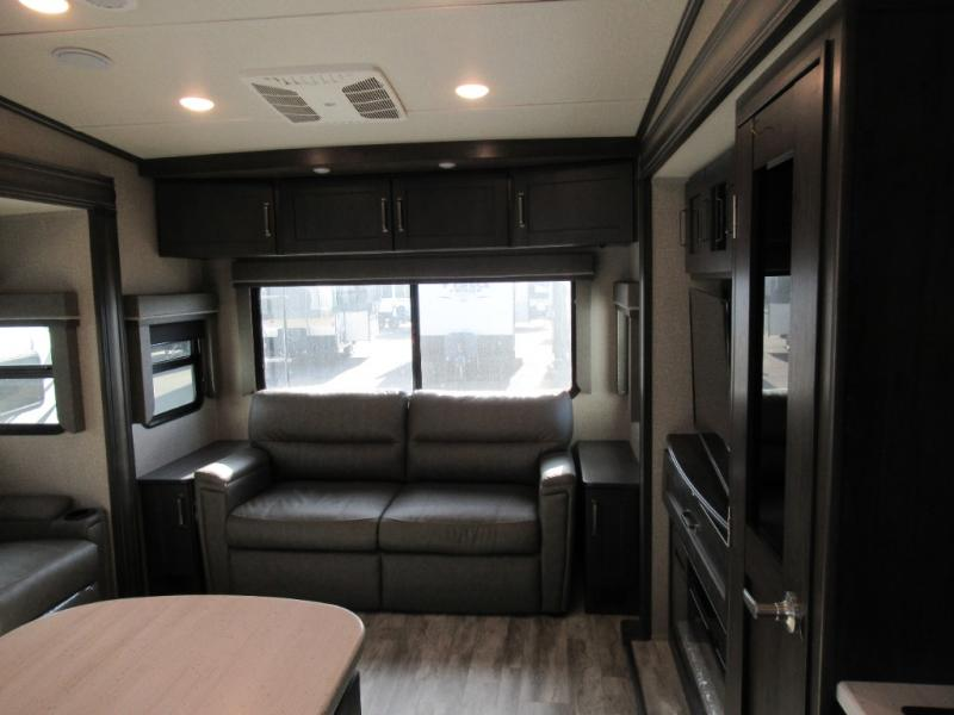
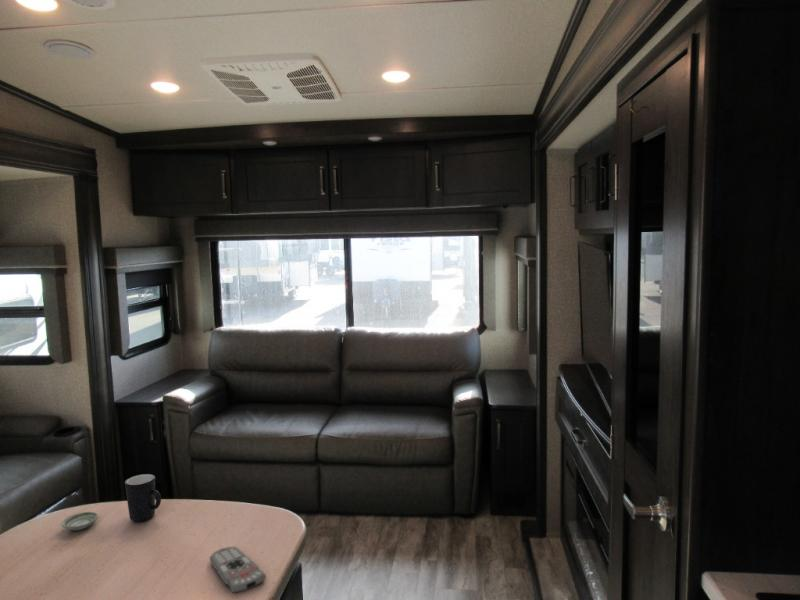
+ remote control (235, 567)
+ mug (145, 498)
+ saucer (80, 522)
